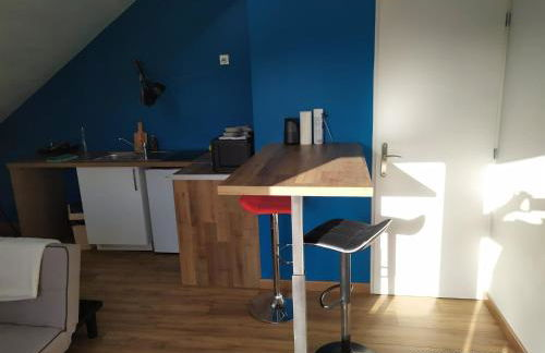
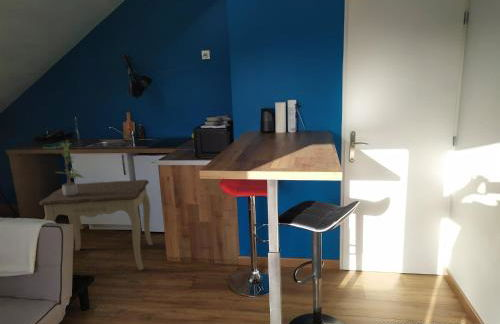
+ potted plant (72, 168)
+ side table (101, 214)
